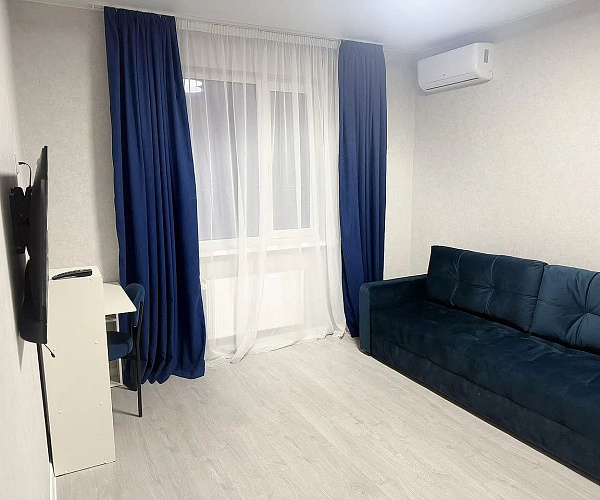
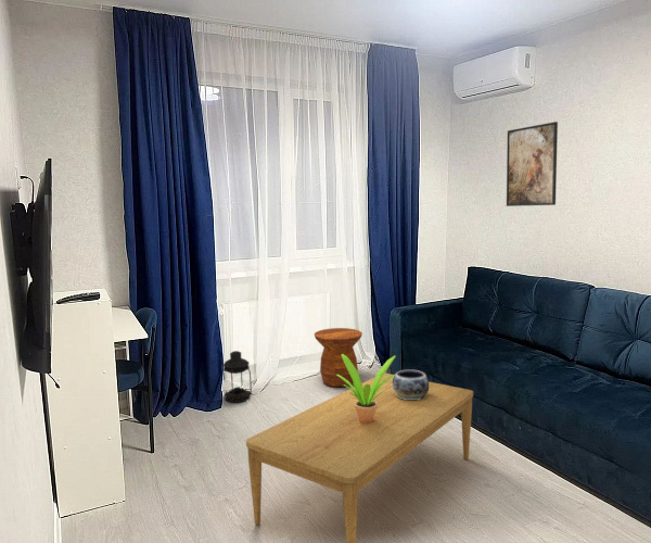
+ decorative bowl (410, 383)
+ side table (339, 357)
+ potted plant (367, 390)
+ lantern (237, 372)
+ coffee table (371, 451)
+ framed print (531, 166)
